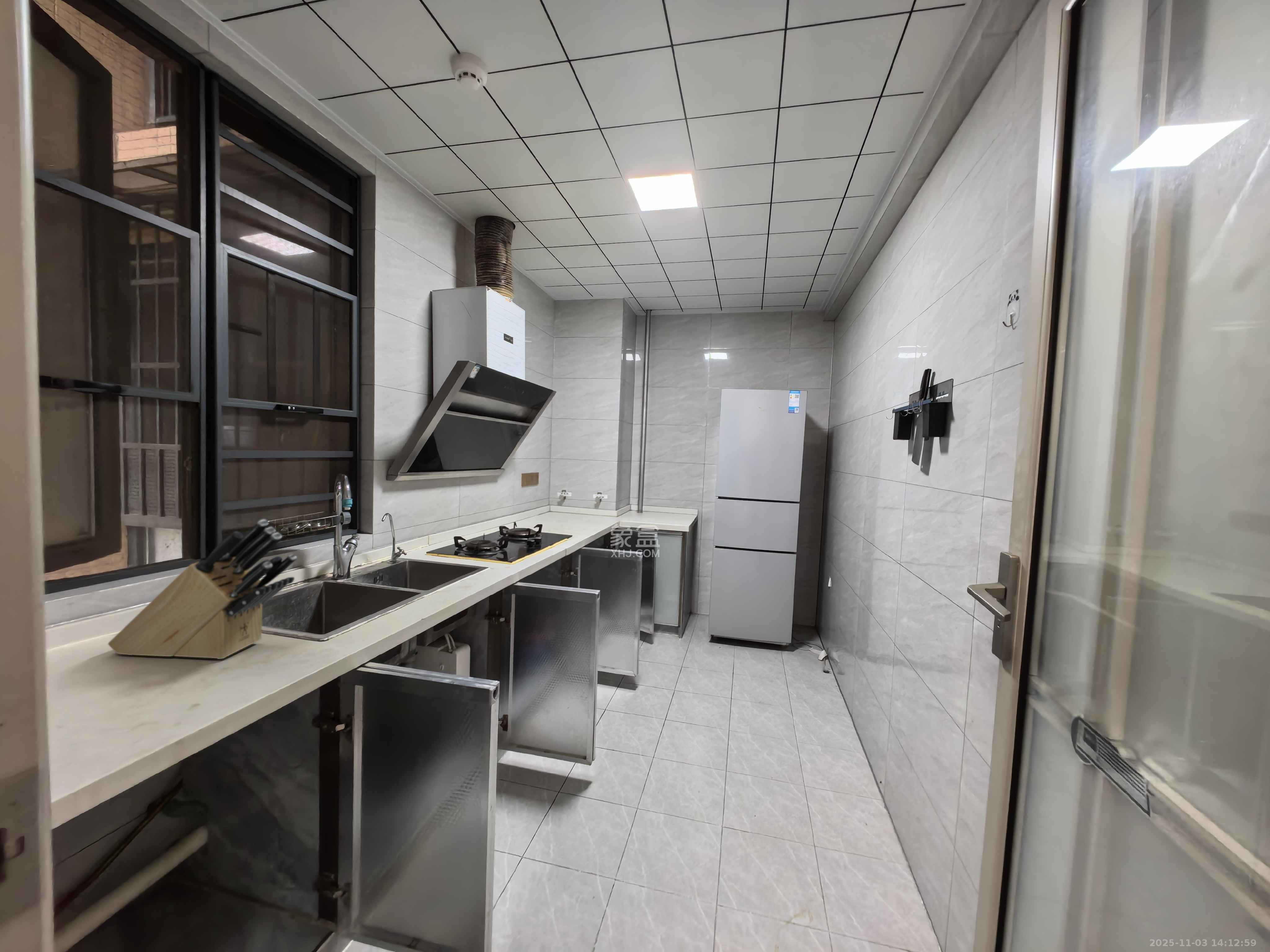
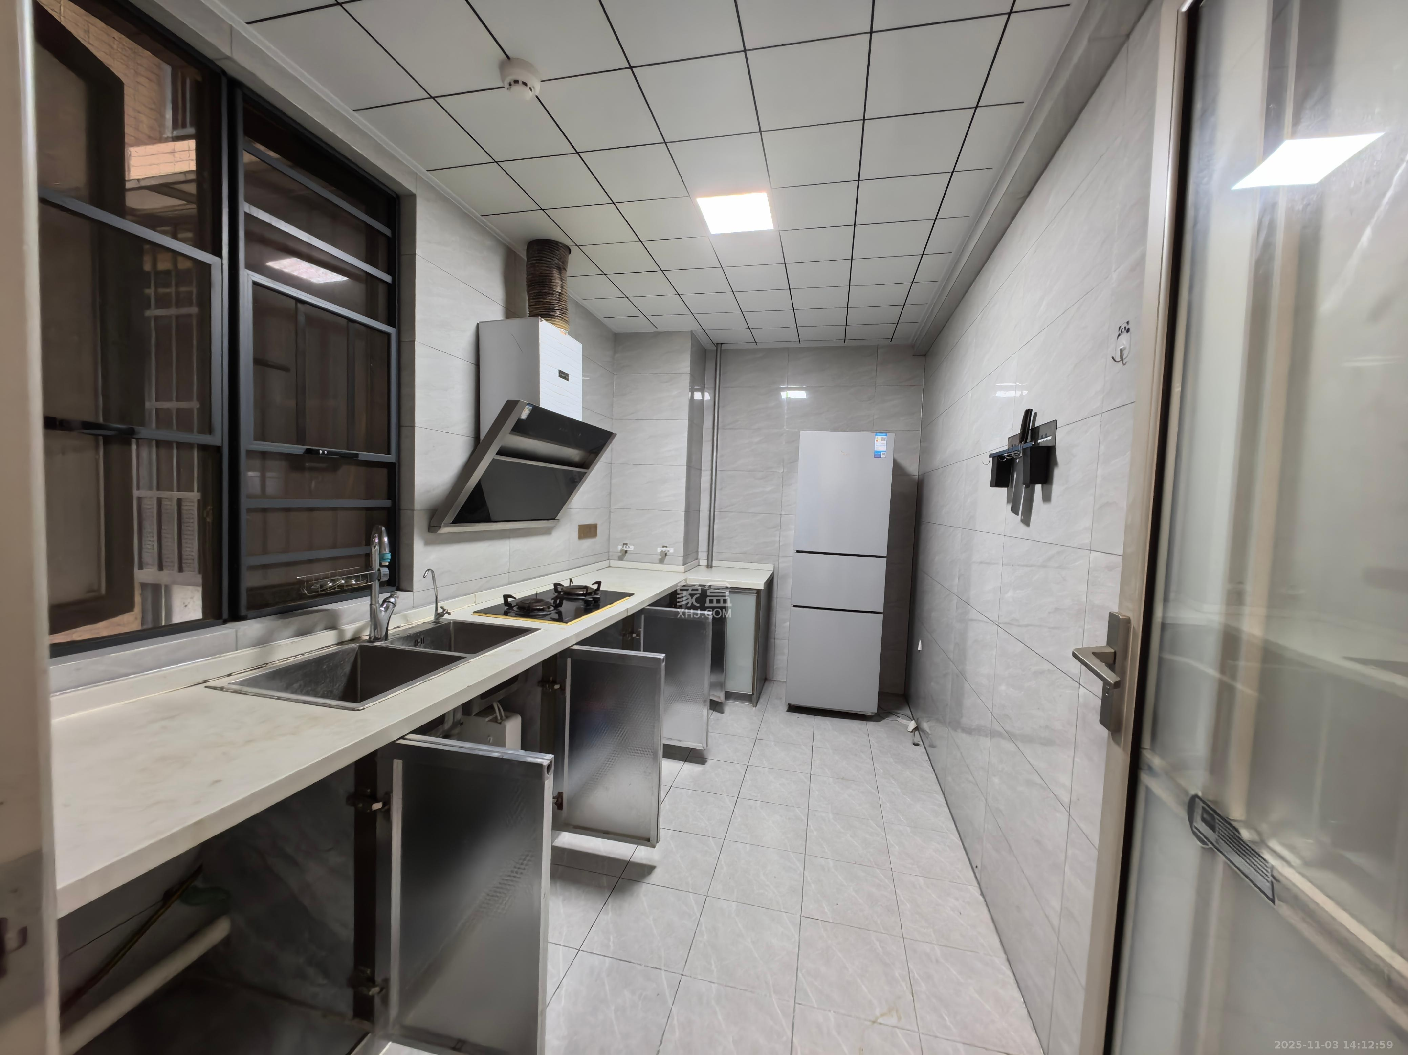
- knife block (208, 584)
